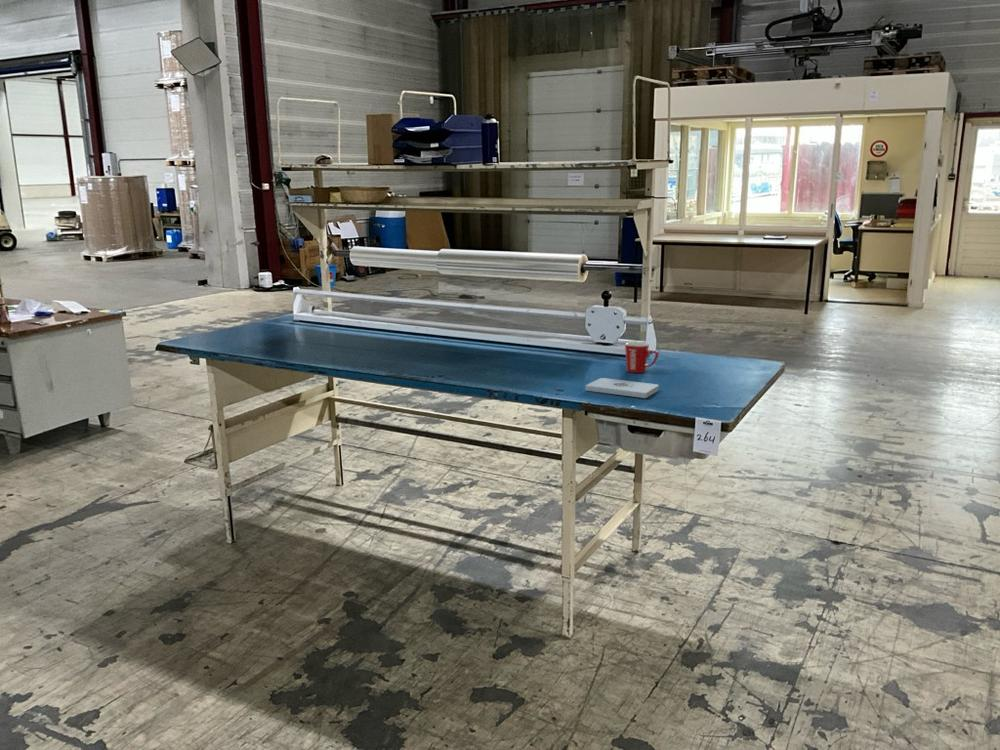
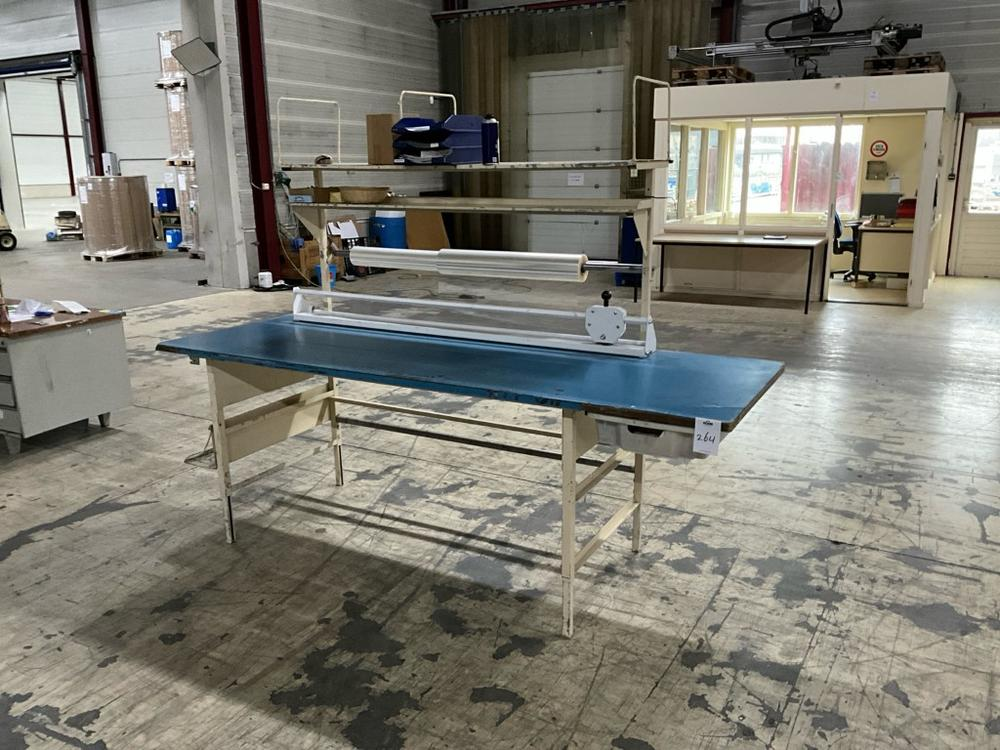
- notepad (622, 387)
- mug (641, 357)
